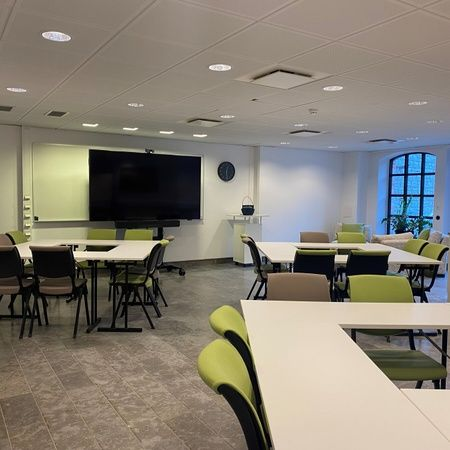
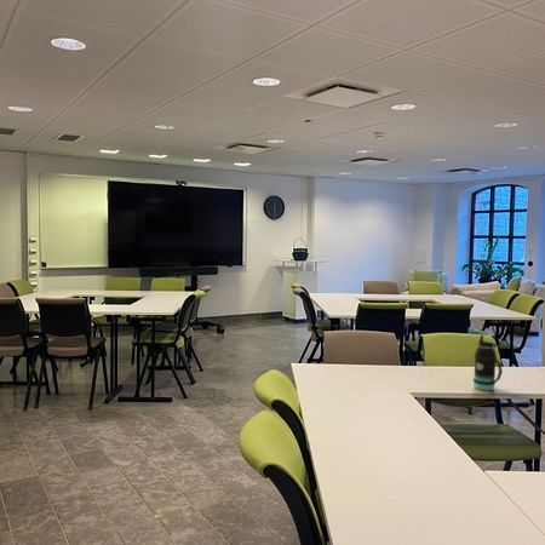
+ bottle (488, 362)
